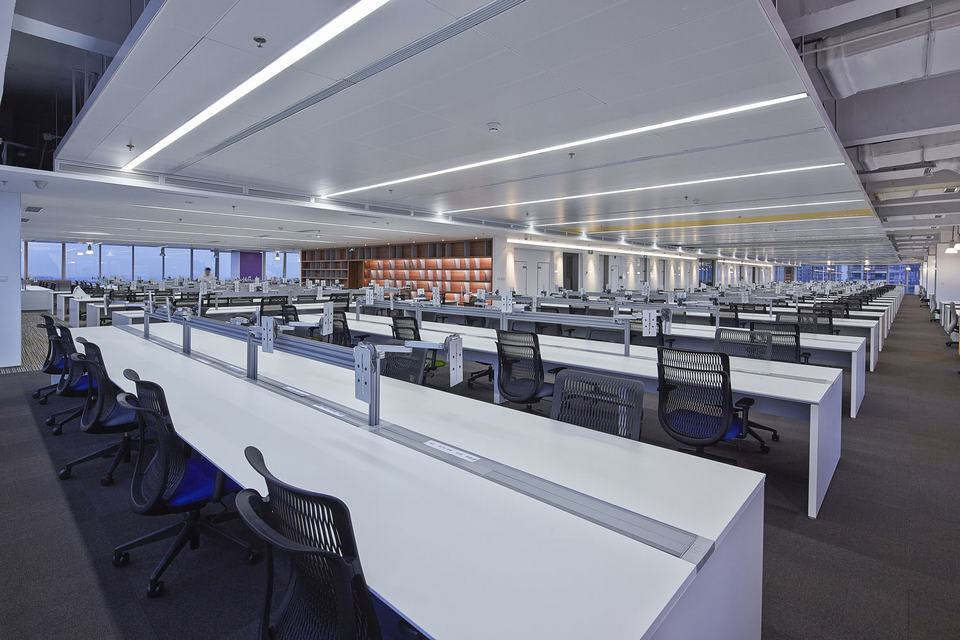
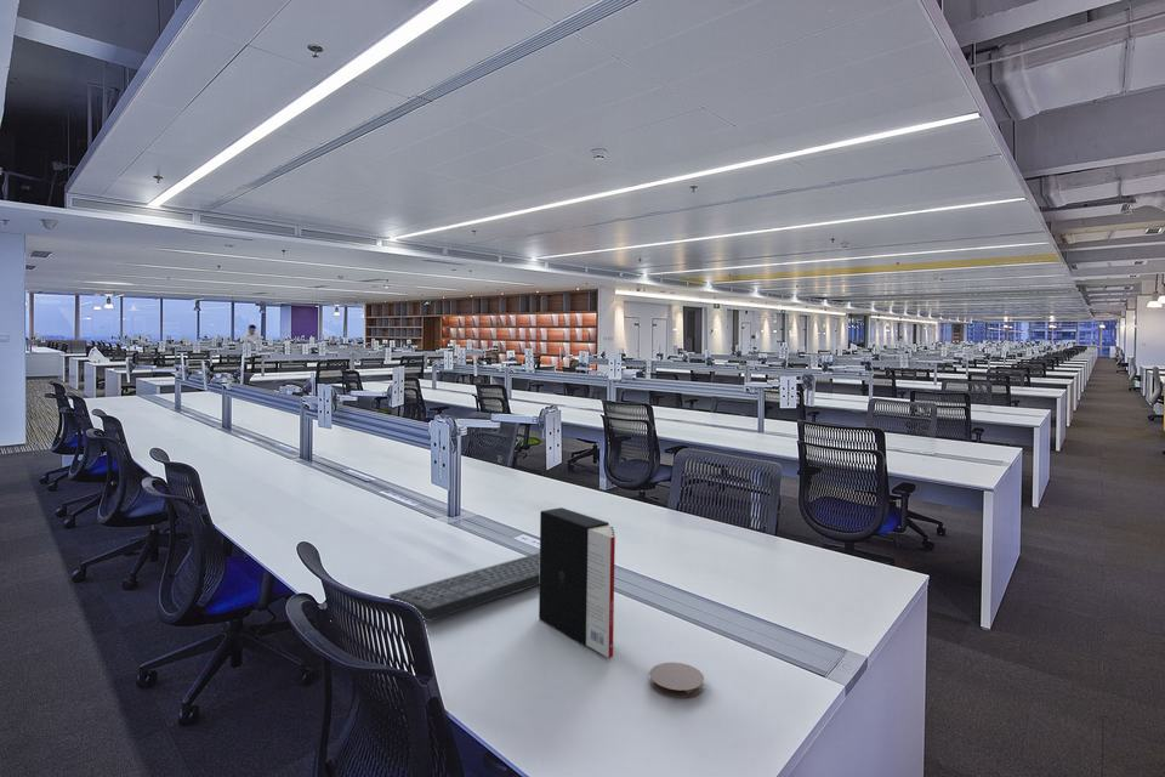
+ keyboard (501, 575)
+ coaster (676, 679)
+ book (582, 577)
